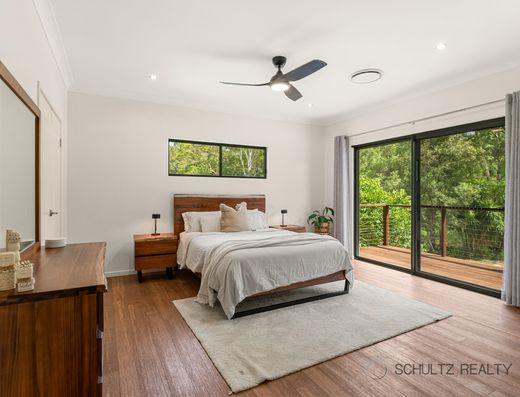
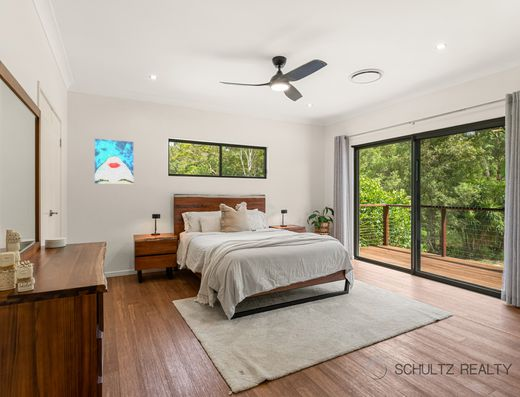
+ wall art (114, 162)
